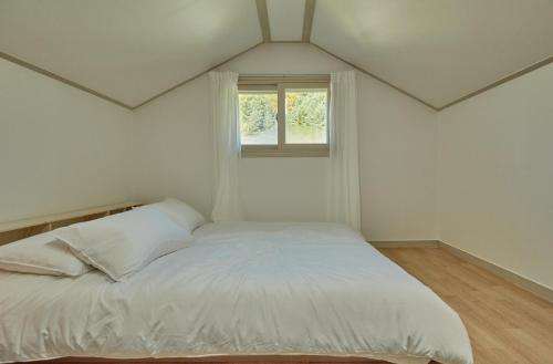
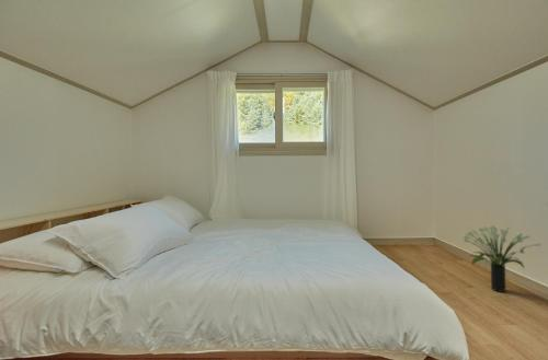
+ potted plant (499, 257)
